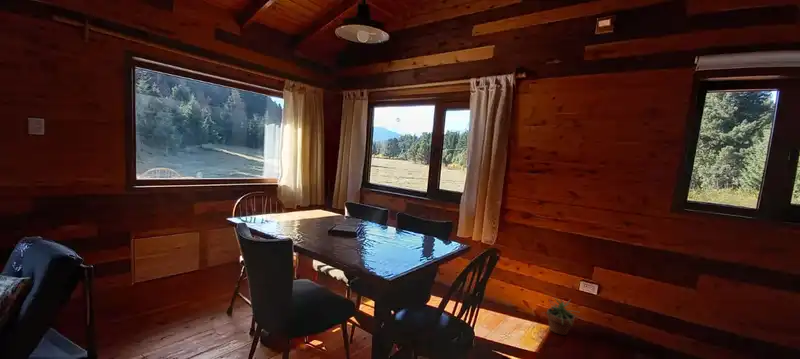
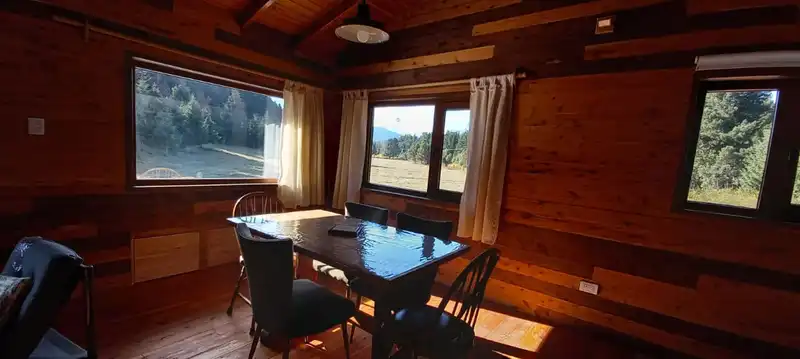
- potted plant (561, 315)
